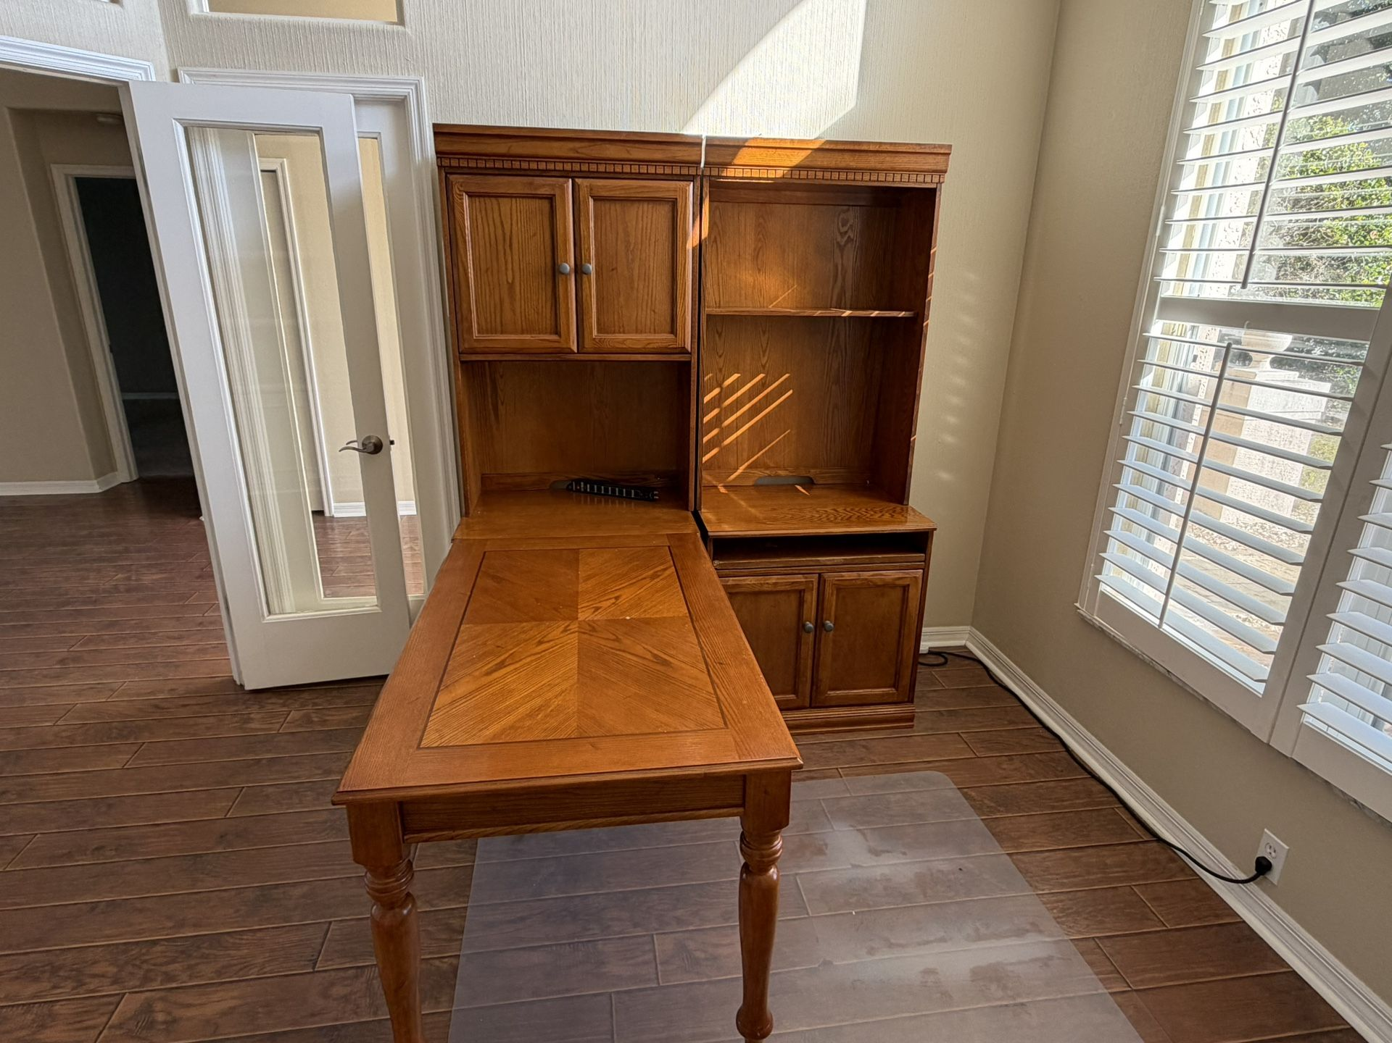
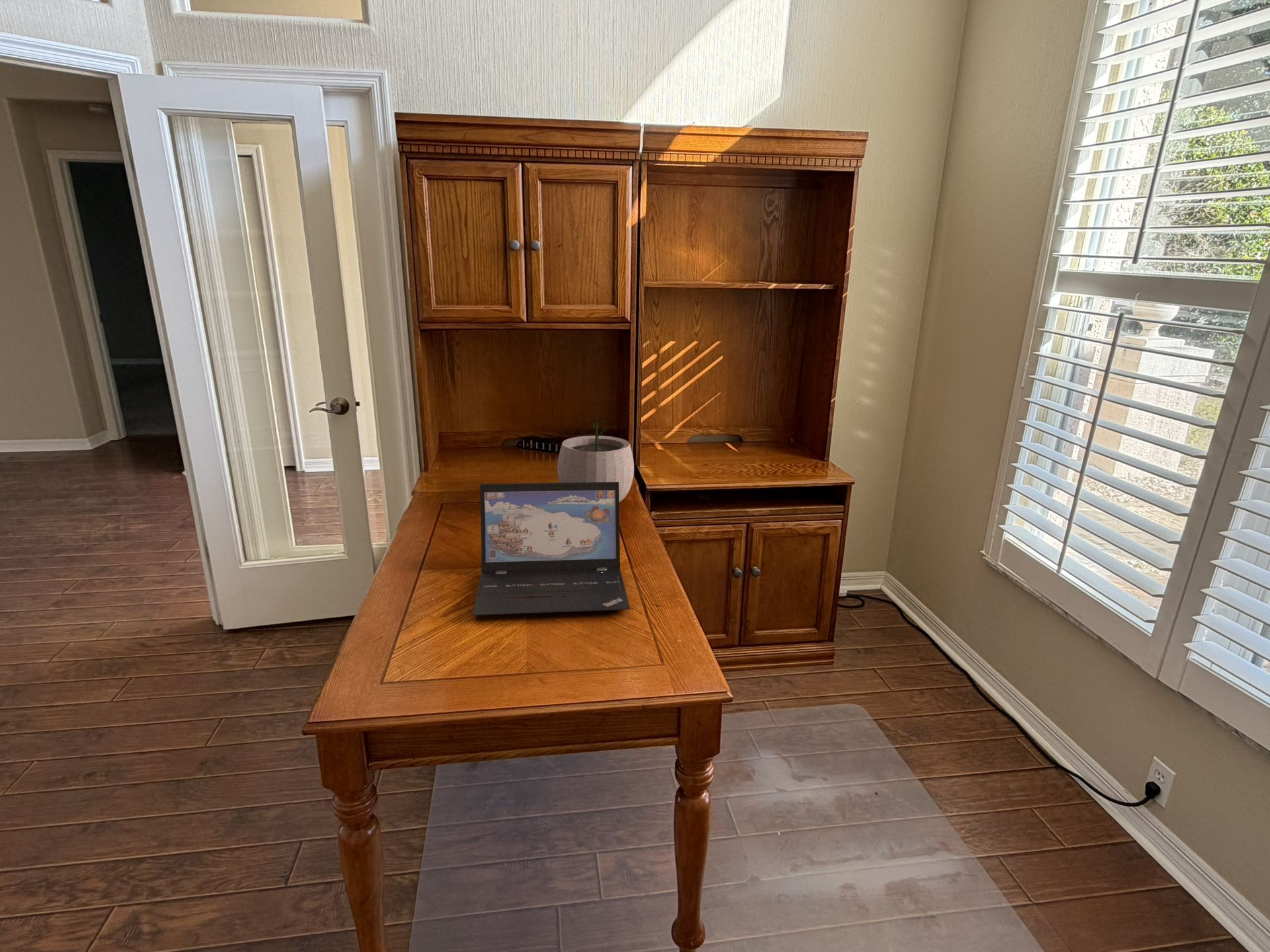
+ plant pot (595, 461)
+ laptop (551, 545)
